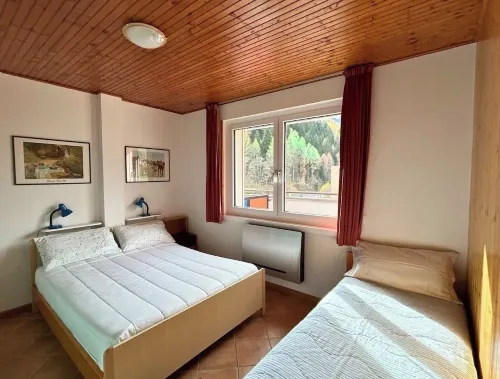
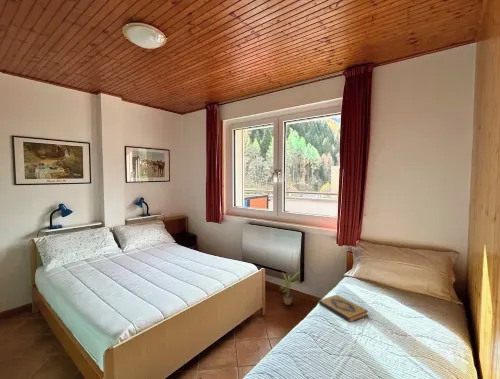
+ potted plant (288, 288)
+ hardback book (342, 307)
